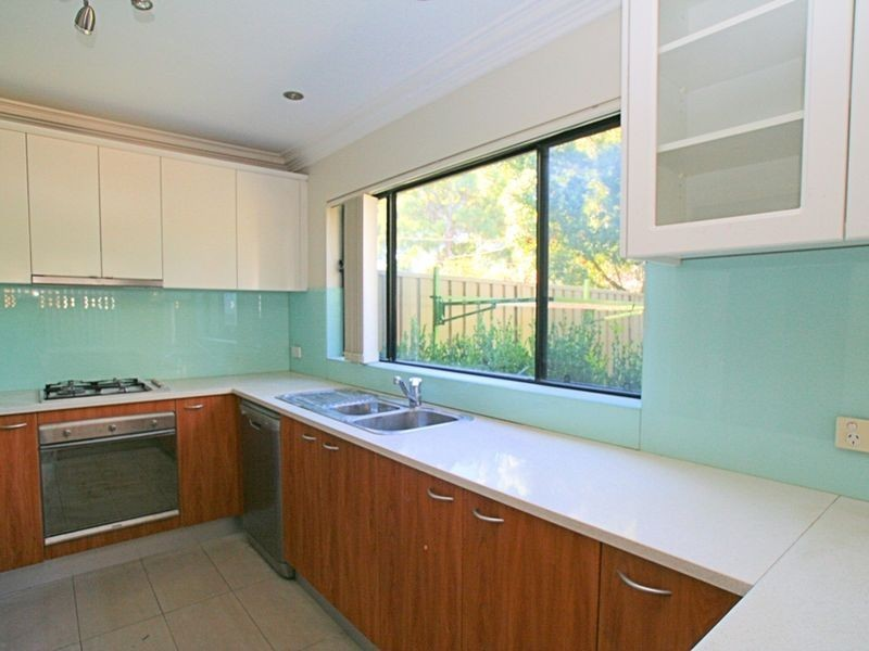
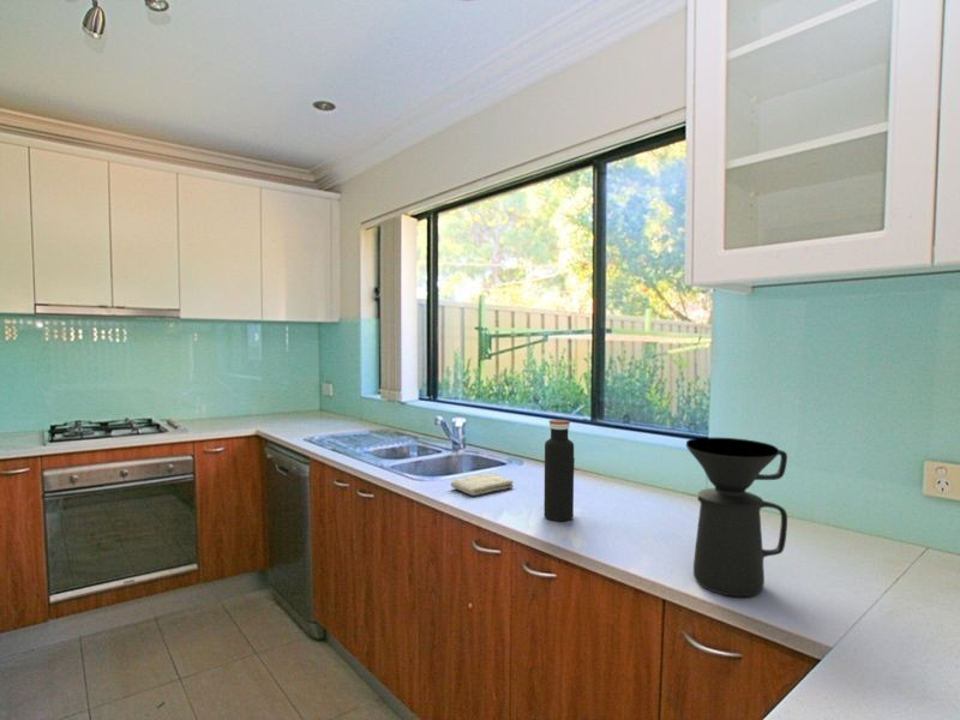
+ washcloth (482, 482)
+ water bottle (558, 468)
+ coffee maker (728, 514)
